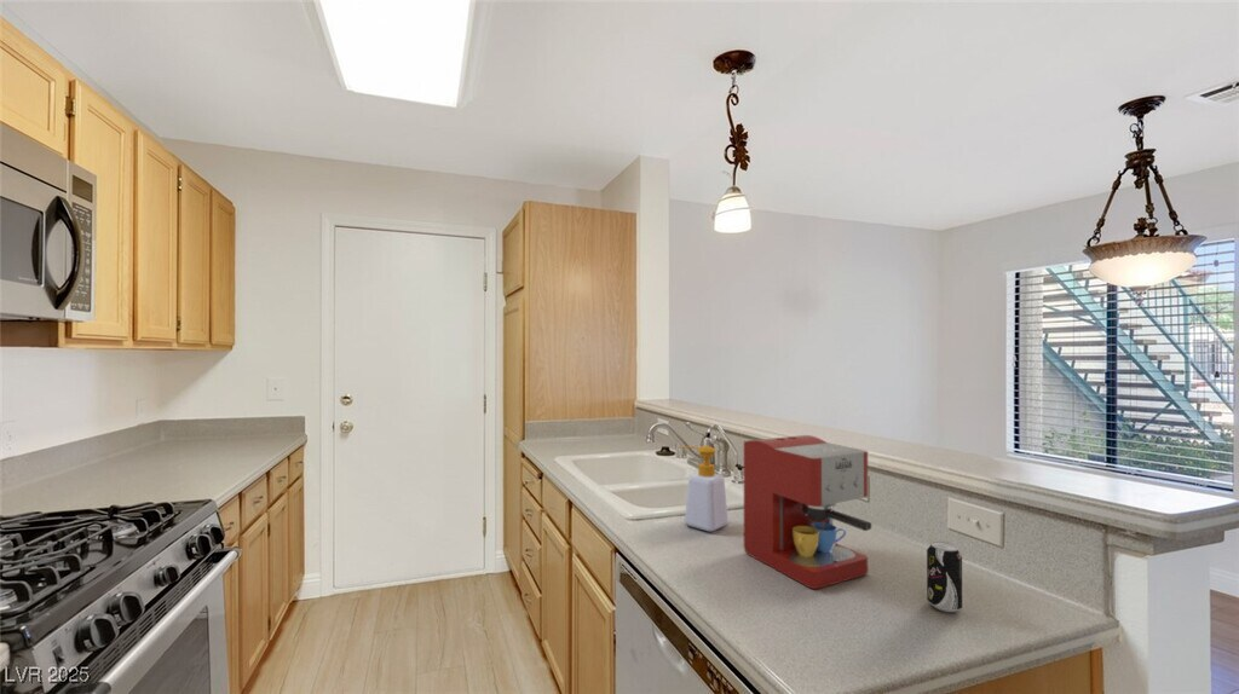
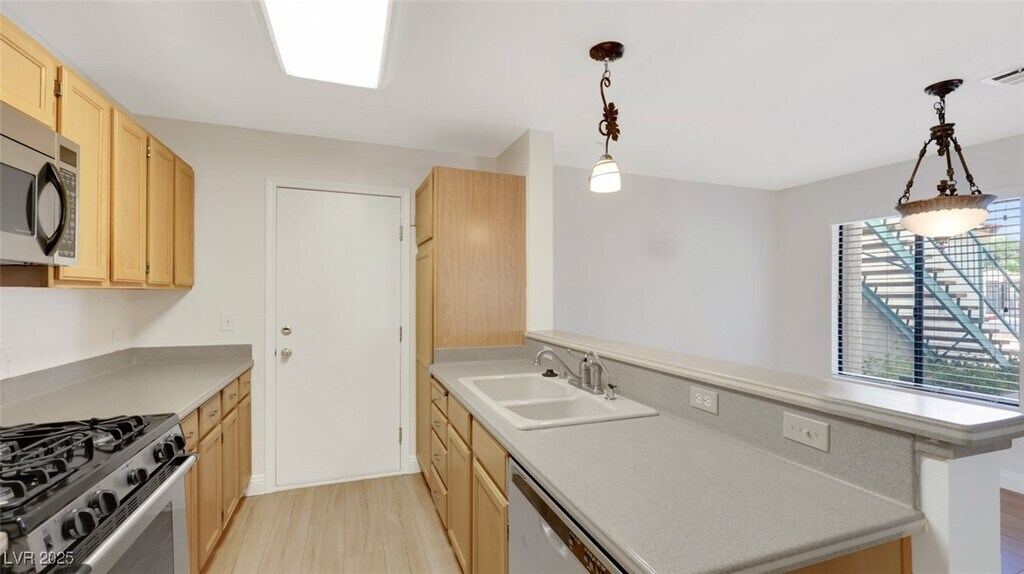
- beverage can (944, 576)
- coffee maker (802, 501)
- soap bottle (699, 484)
